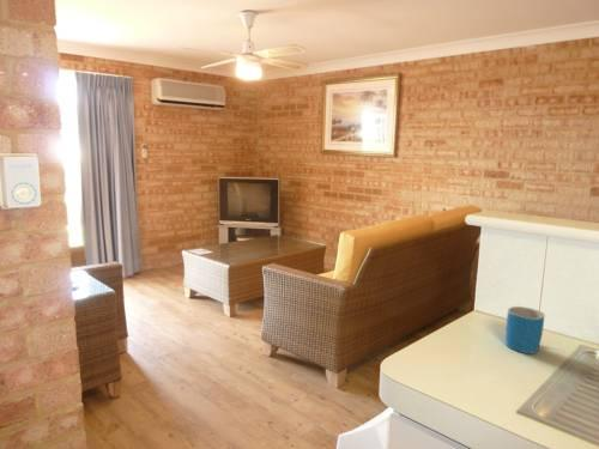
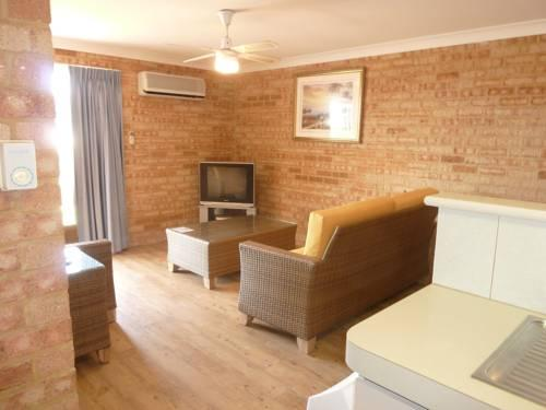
- mug (526, 327)
